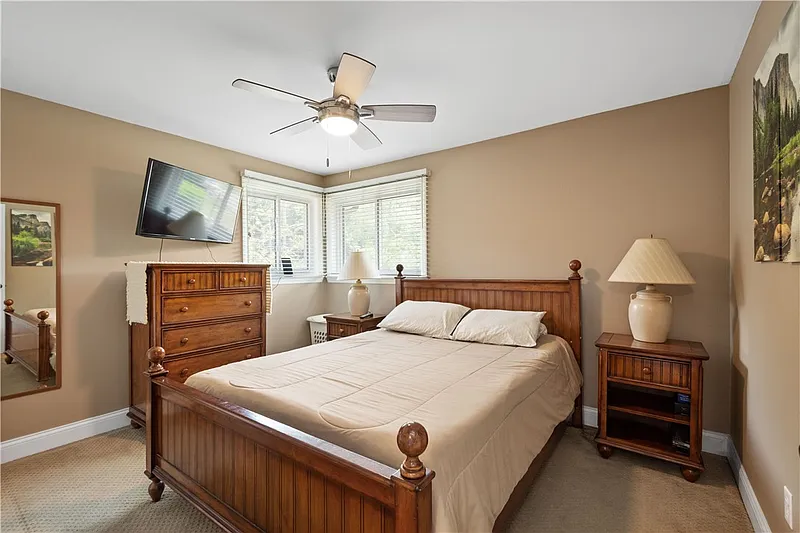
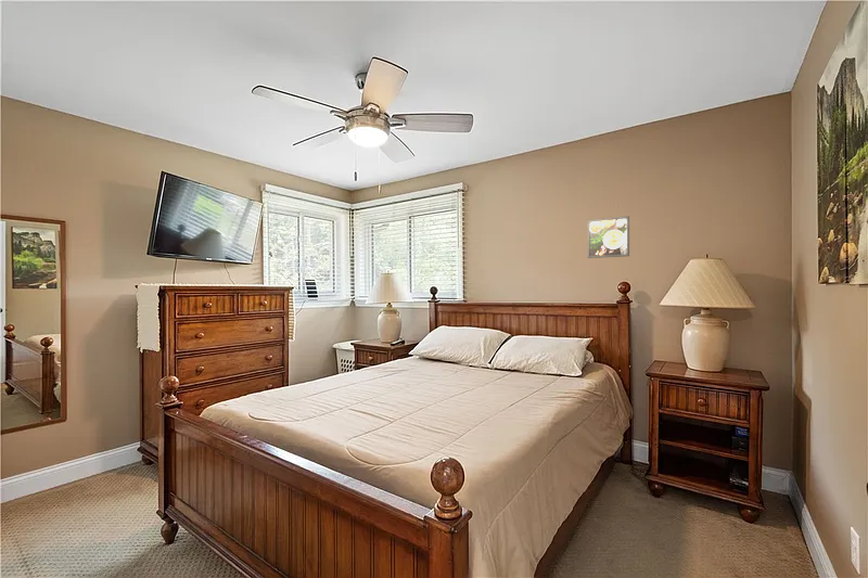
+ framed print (608, 237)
